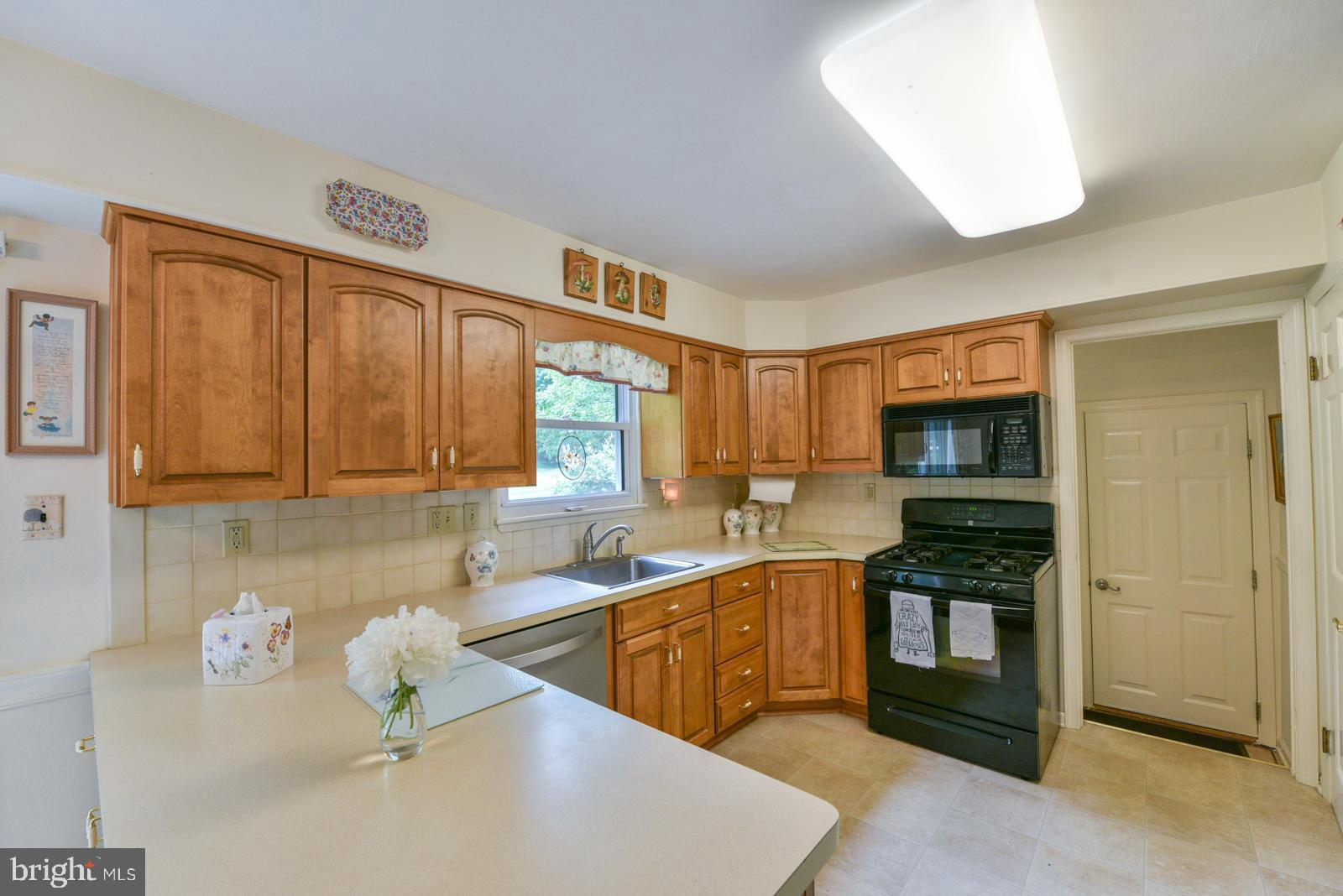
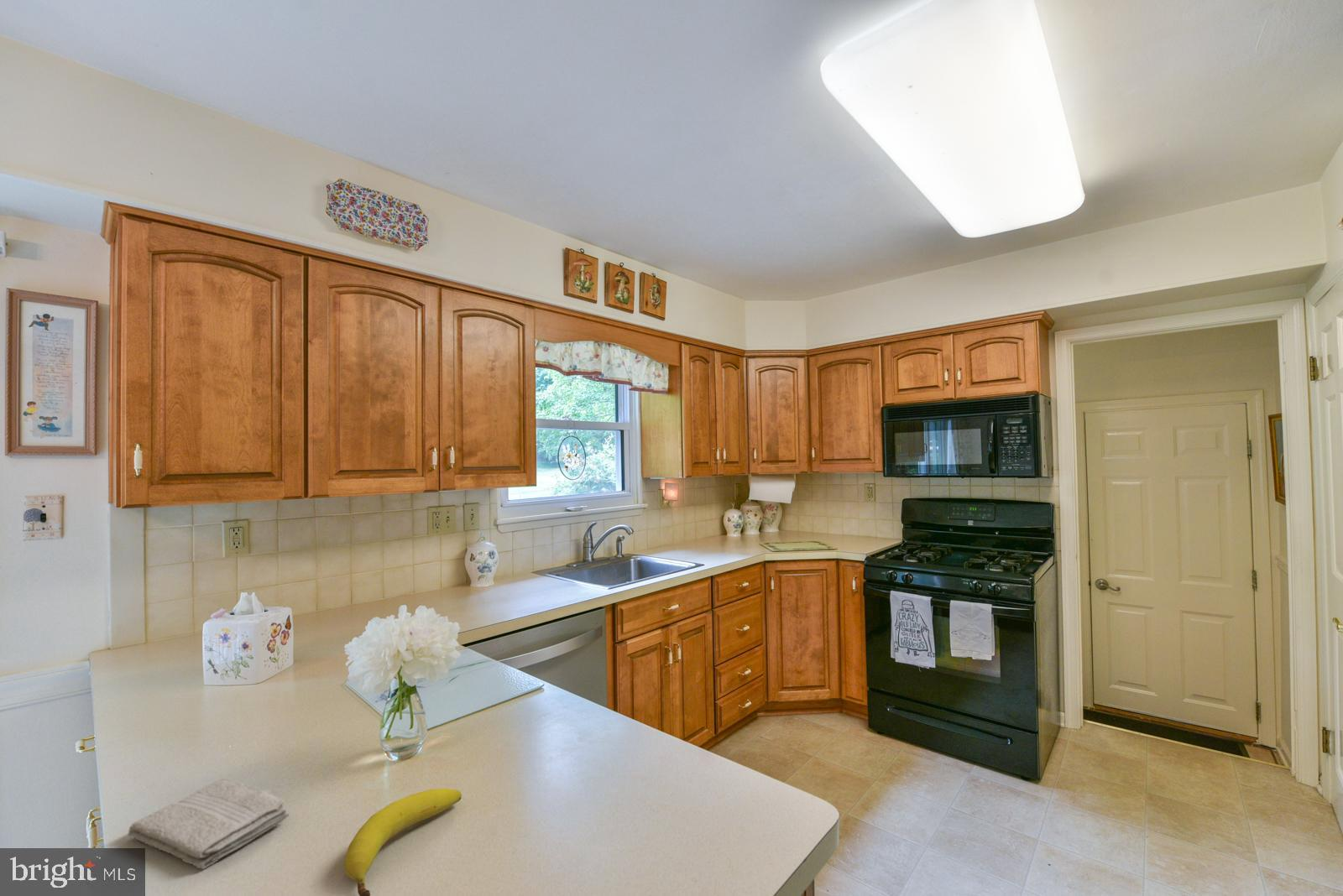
+ washcloth (212, 818)
+ fruit (400, 825)
